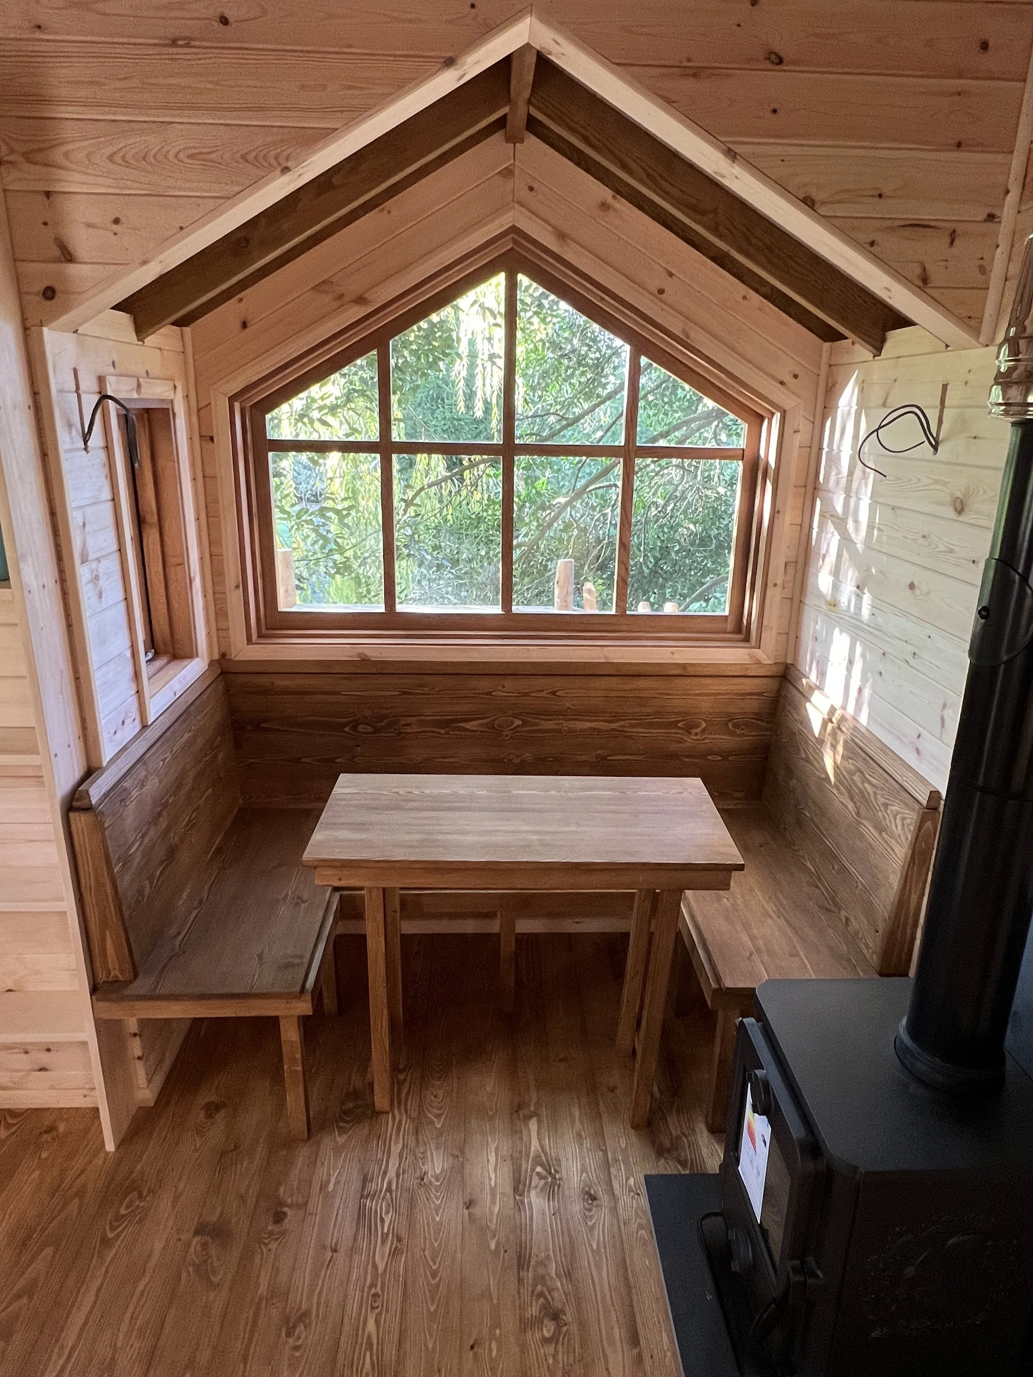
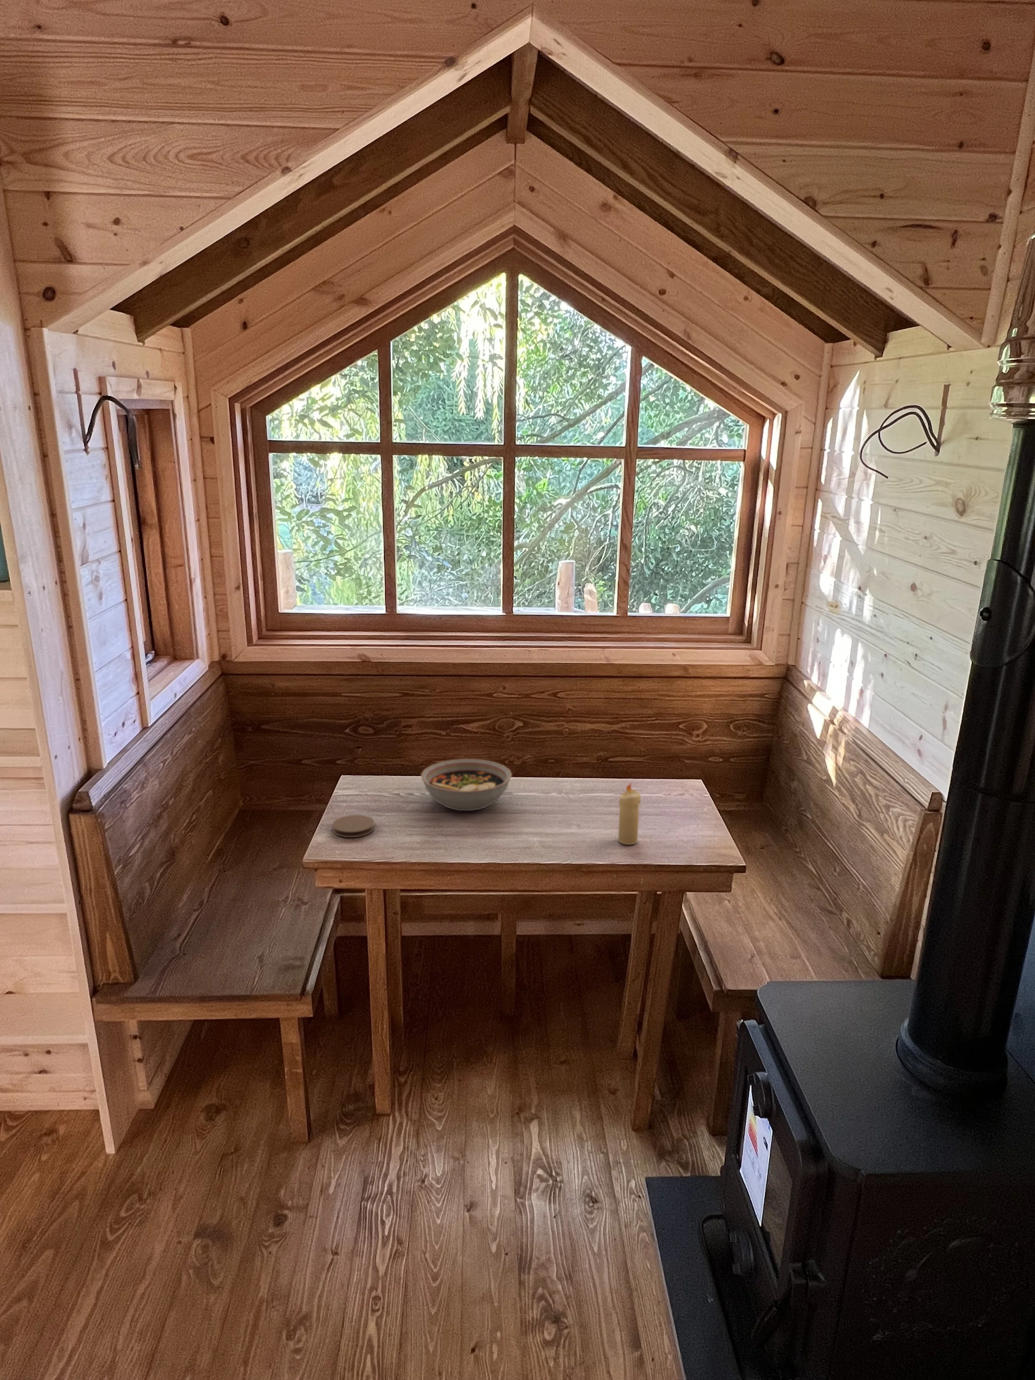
+ candle (628, 812)
+ bowl (466, 788)
+ coaster (353, 825)
